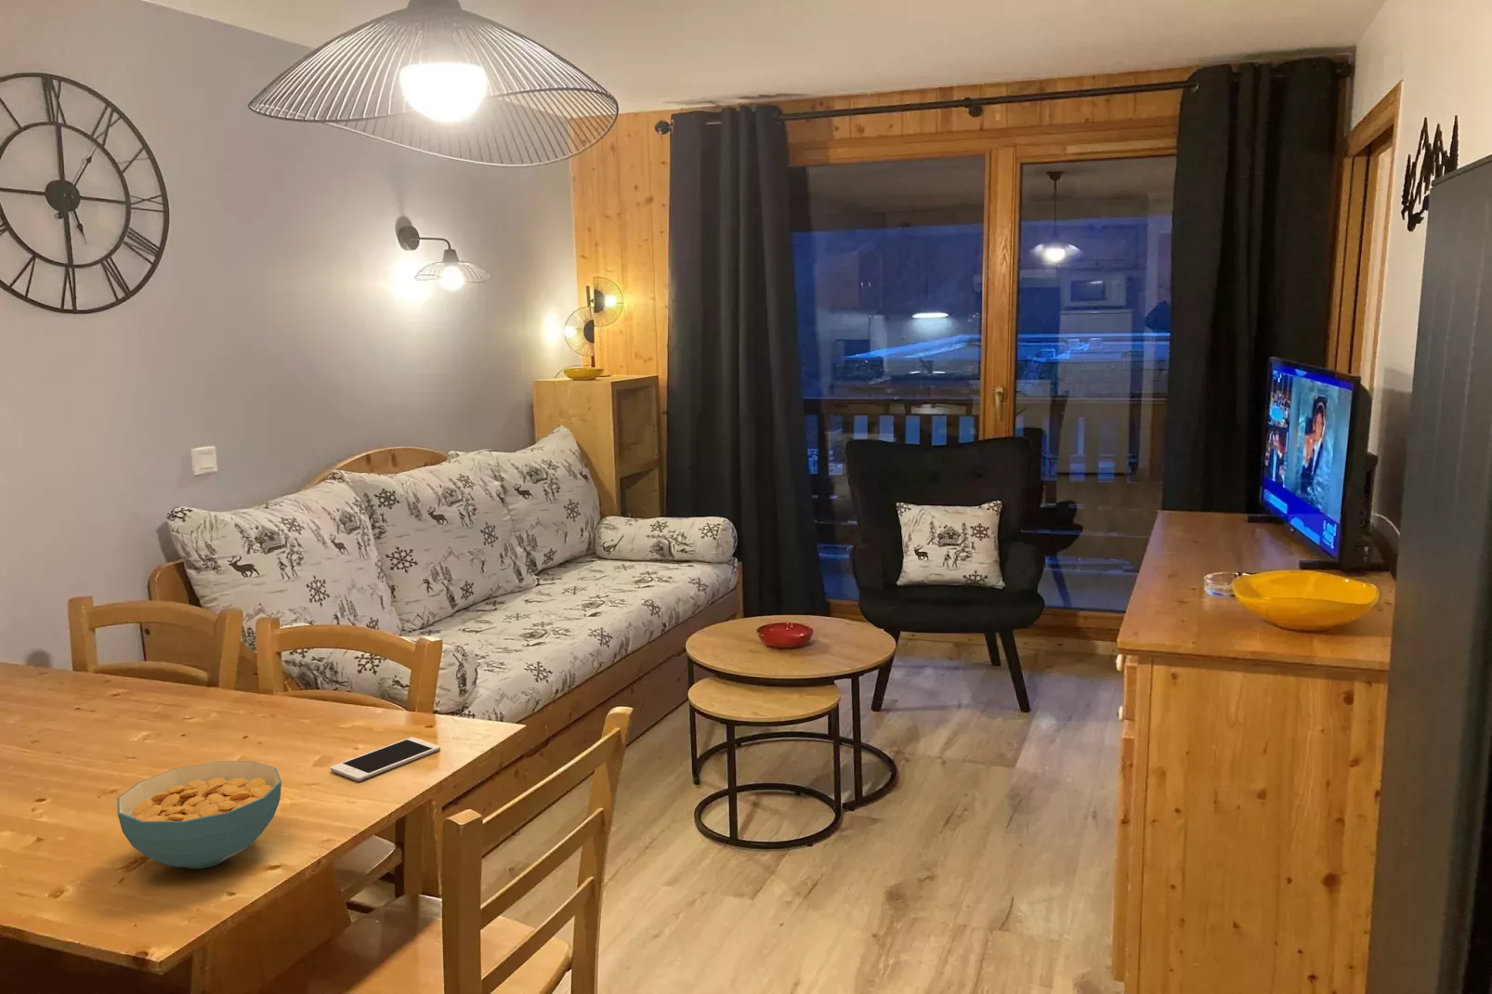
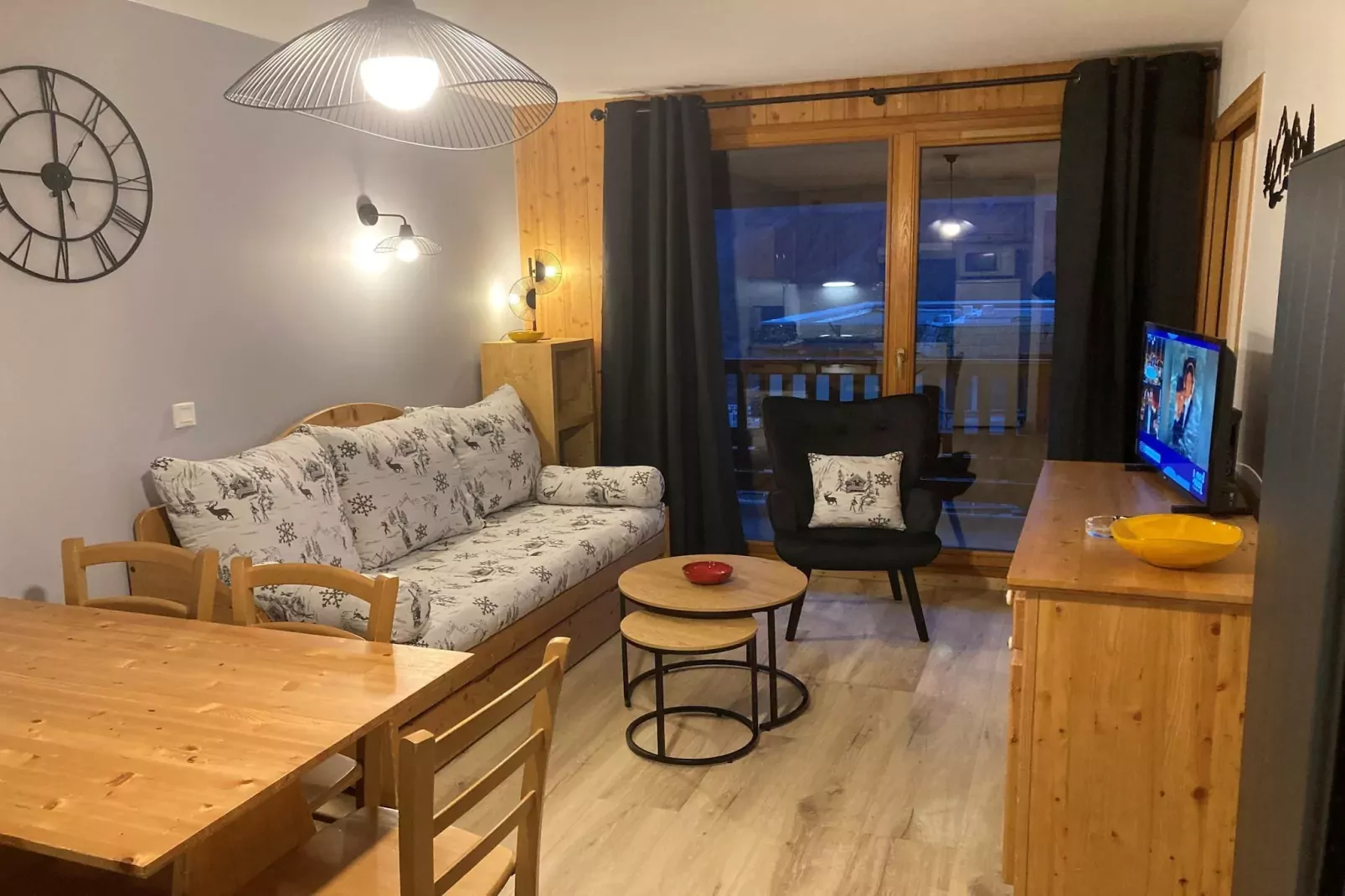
- cell phone (386, 758)
- cereal bowl (203, 823)
